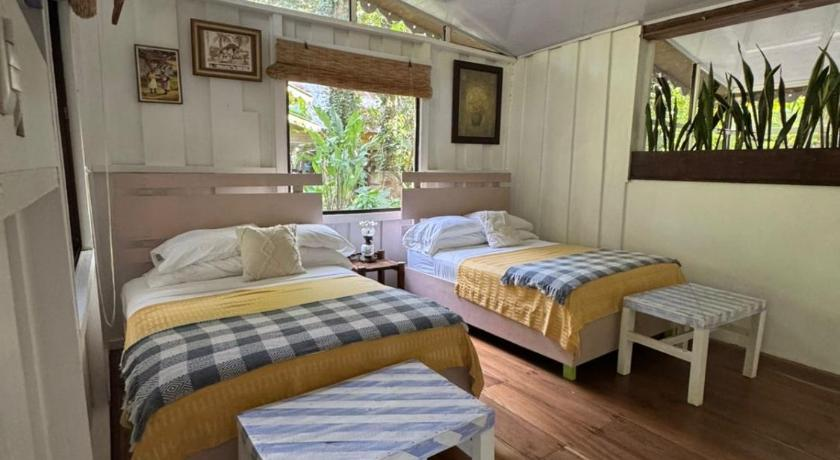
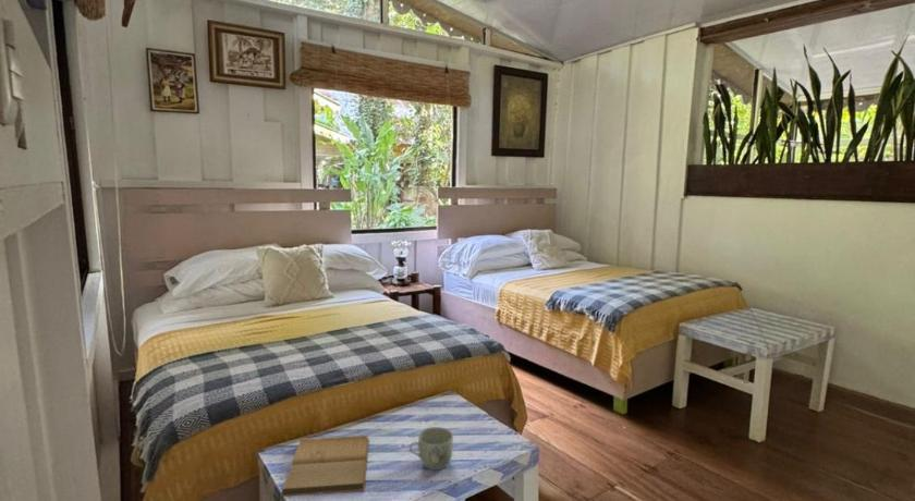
+ mug (430, 450)
+ book (329, 462)
